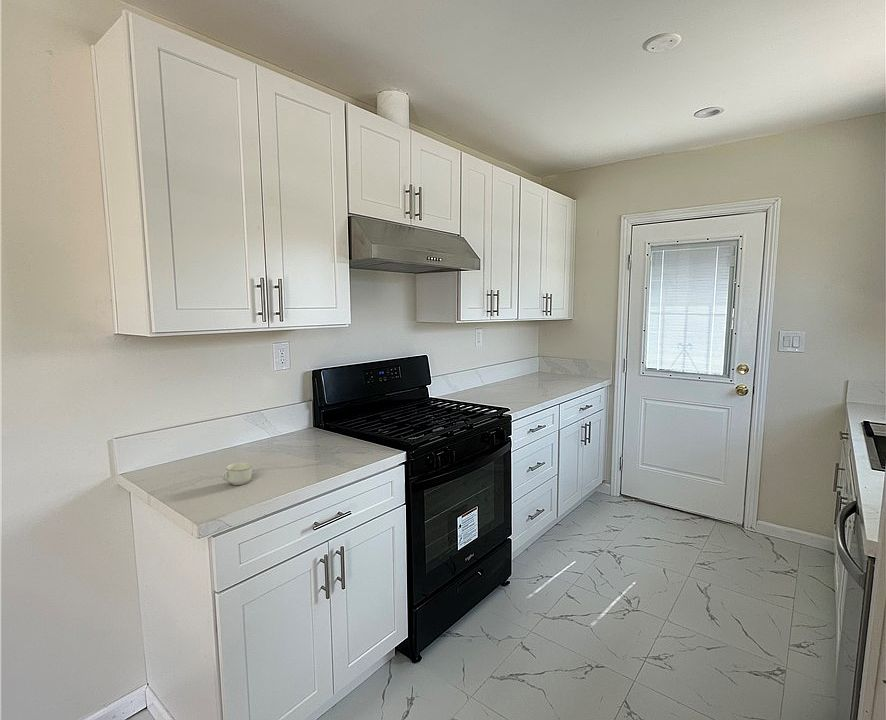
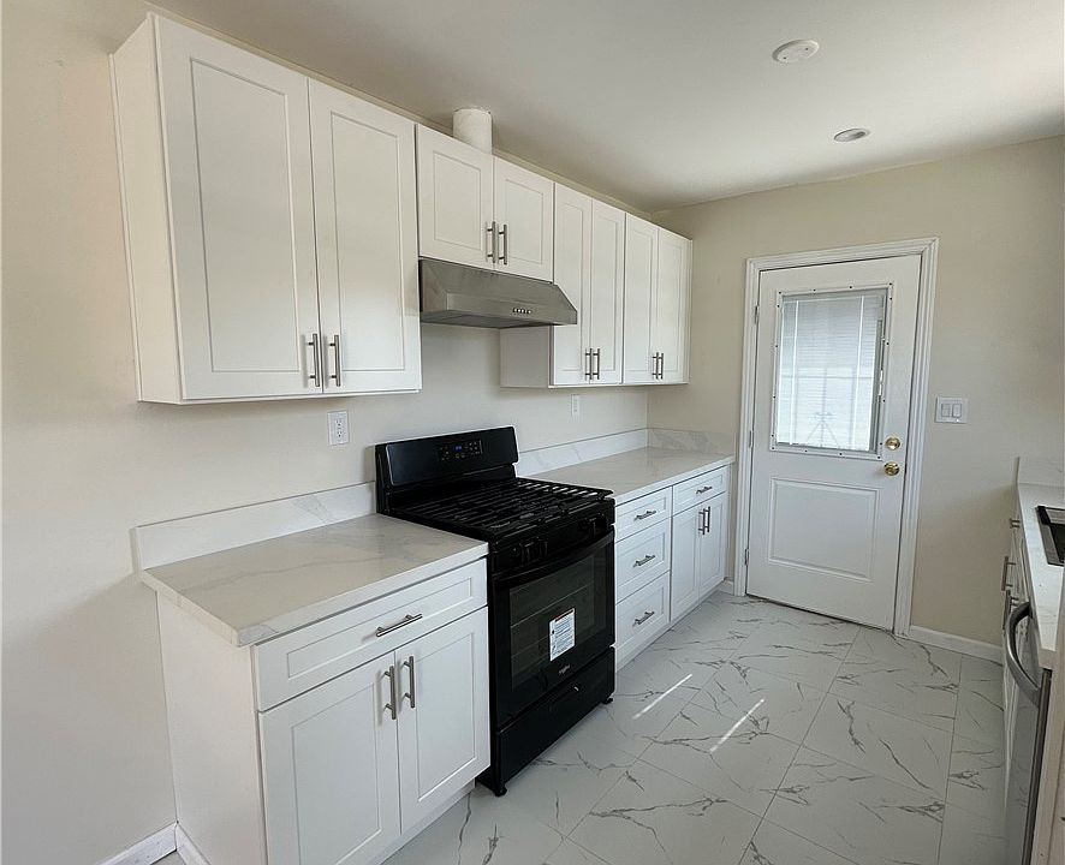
- cup (236, 475)
